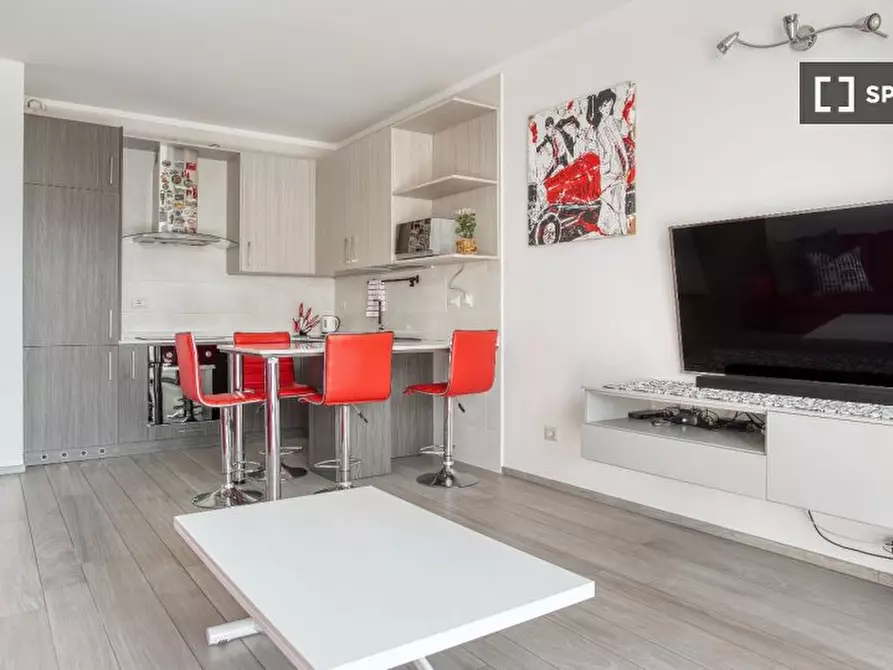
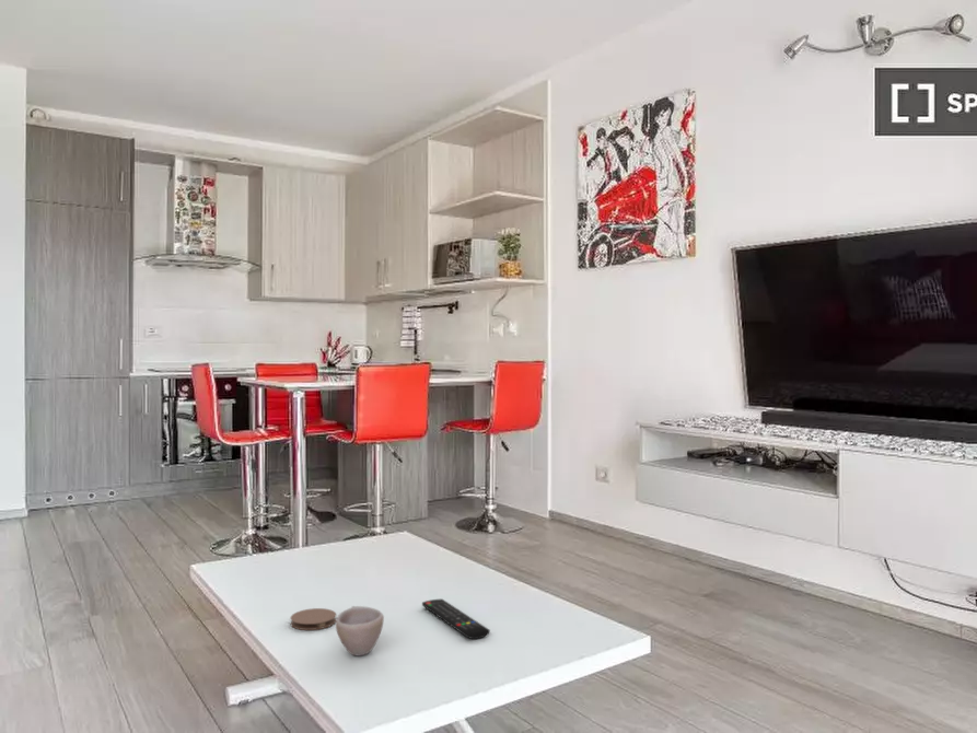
+ cup (357, 630)
+ remote control (453, 617)
+ coaster (313, 618)
